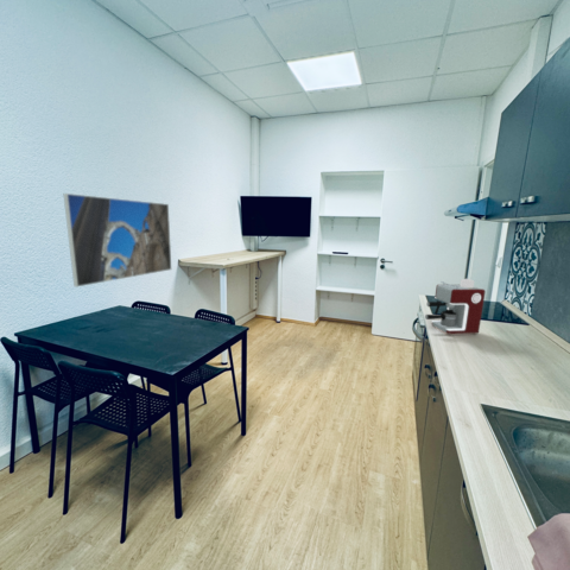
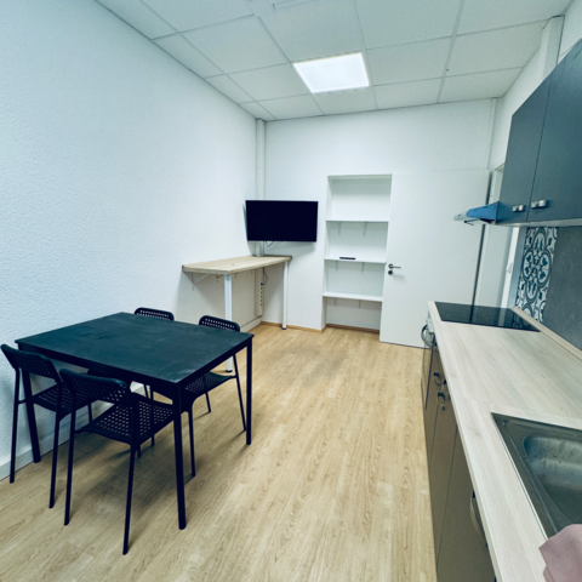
- coffee maker (450, 304)
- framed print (128, 239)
